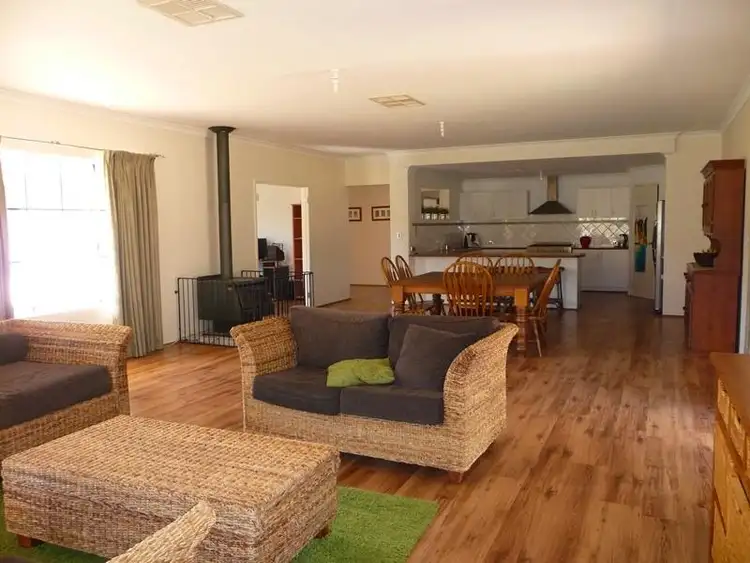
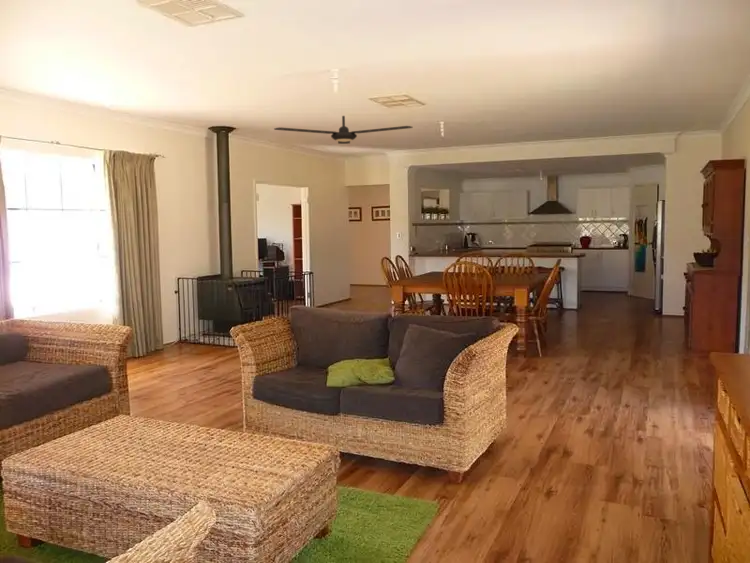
+ ceiling fan (343, 131)
